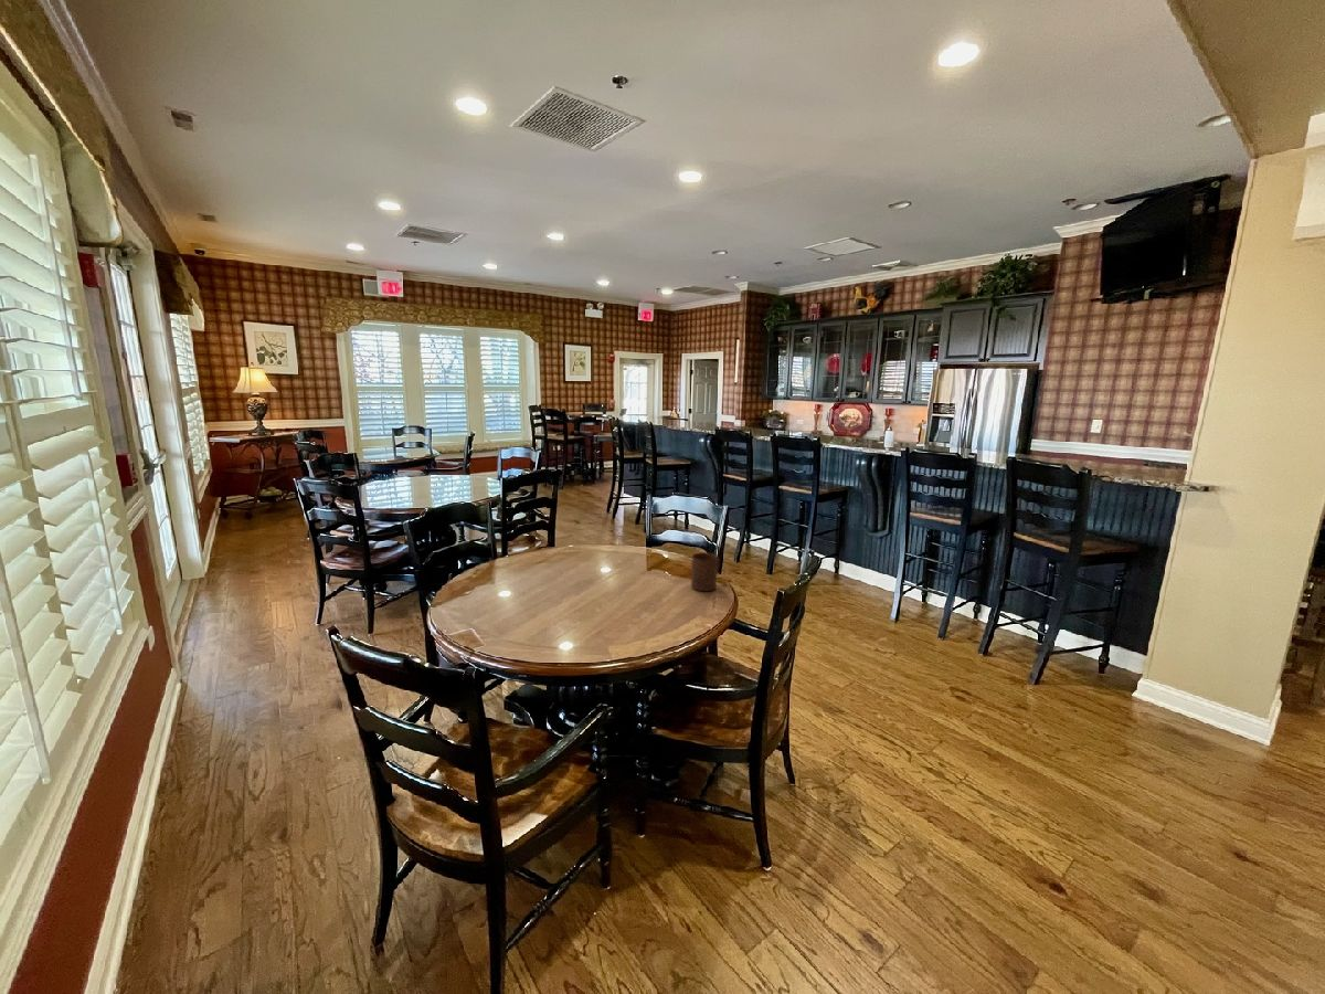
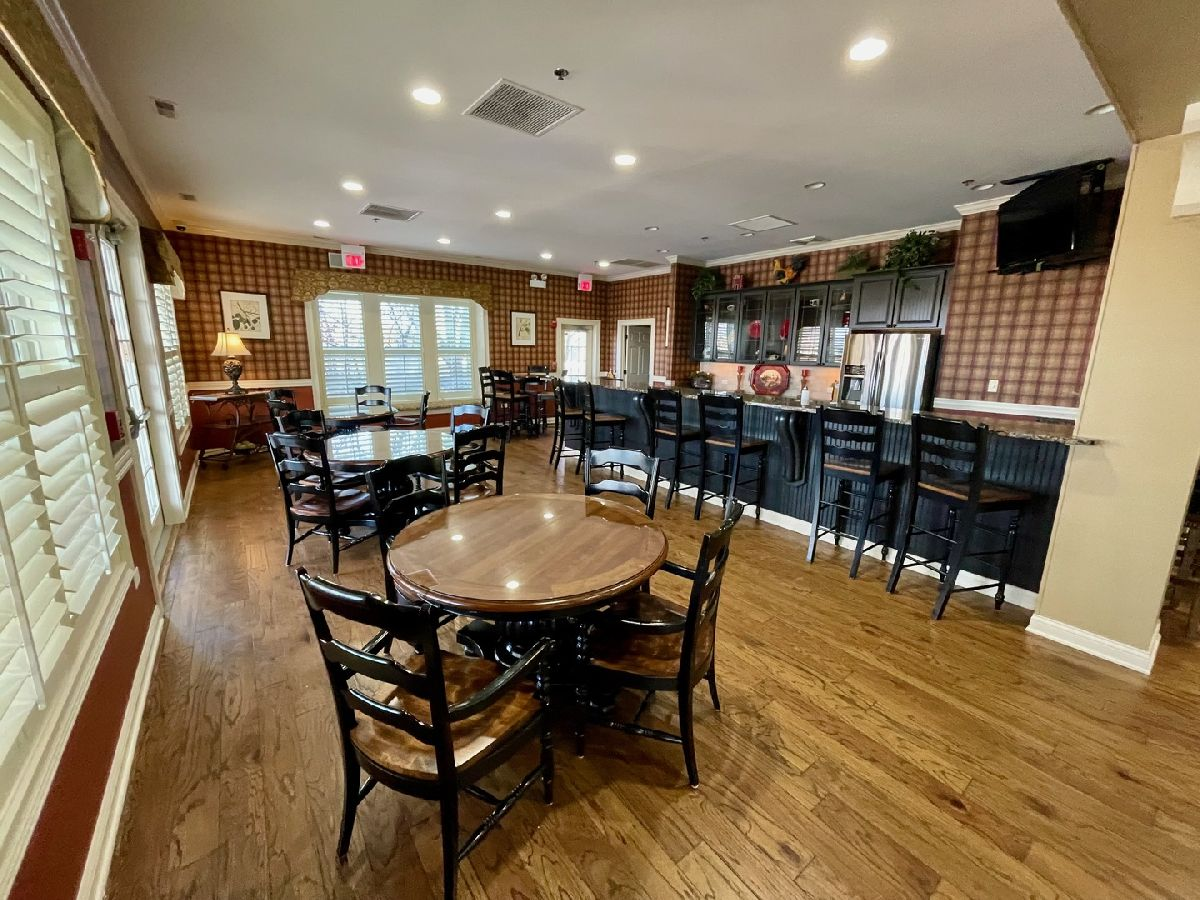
- cup (704, 570)
